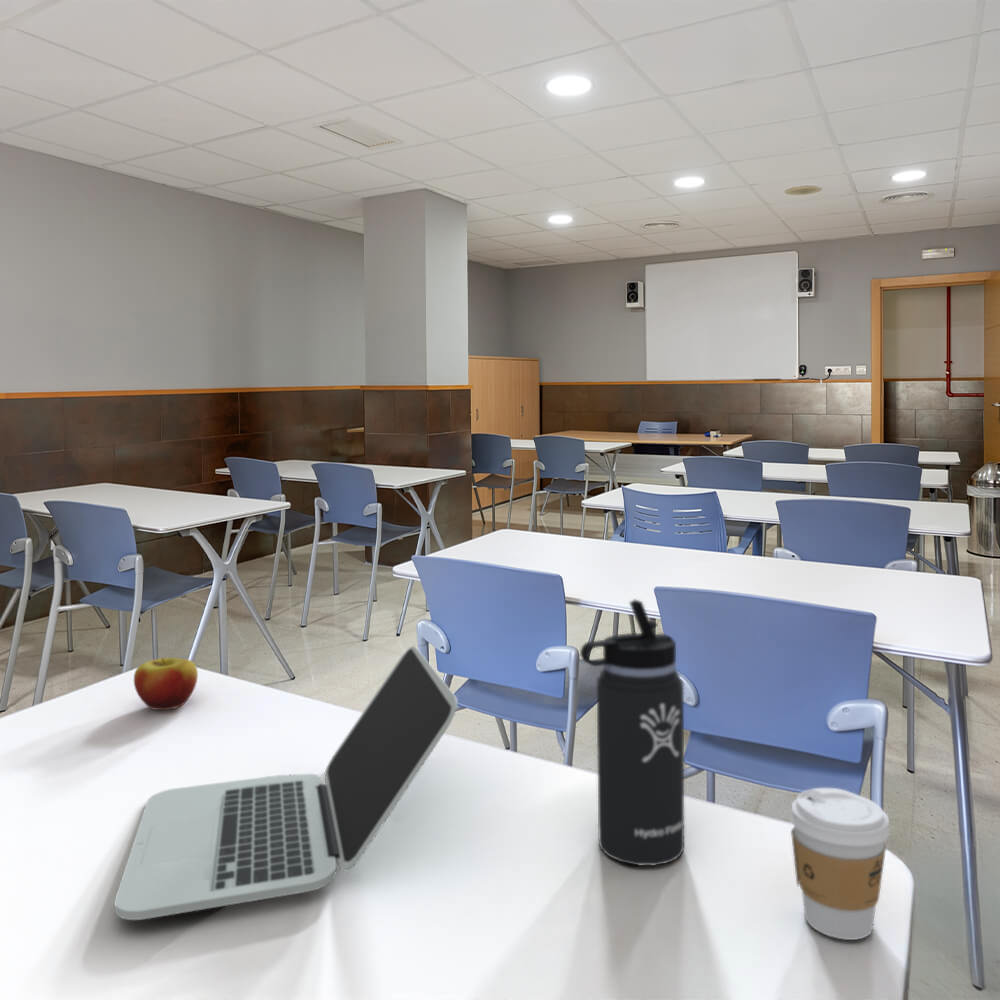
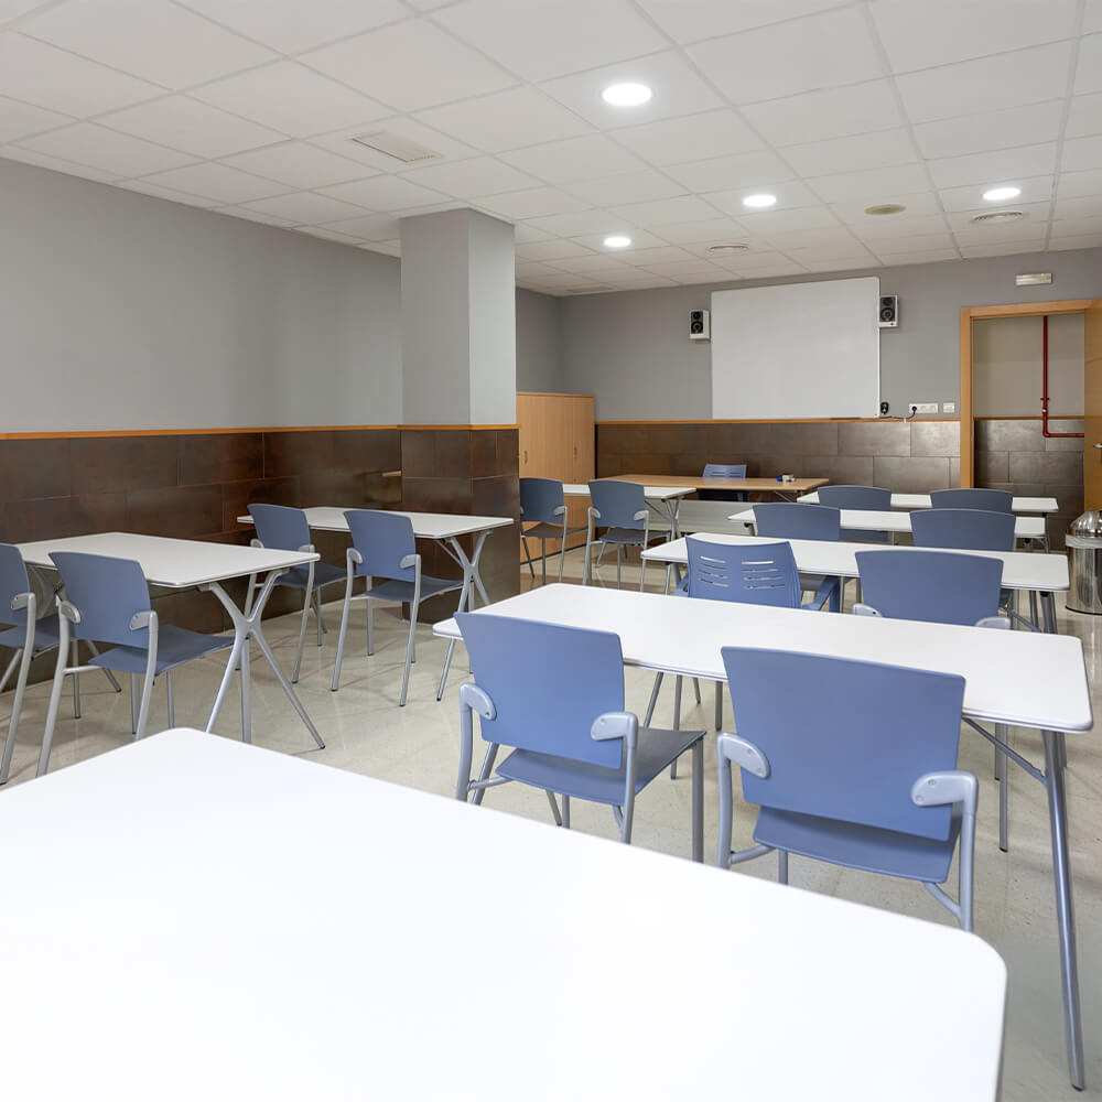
- coffee cup (838, 861)
- laptop (296, 774)
- thermos bottle (631, 724)
- apple (166, 682)
